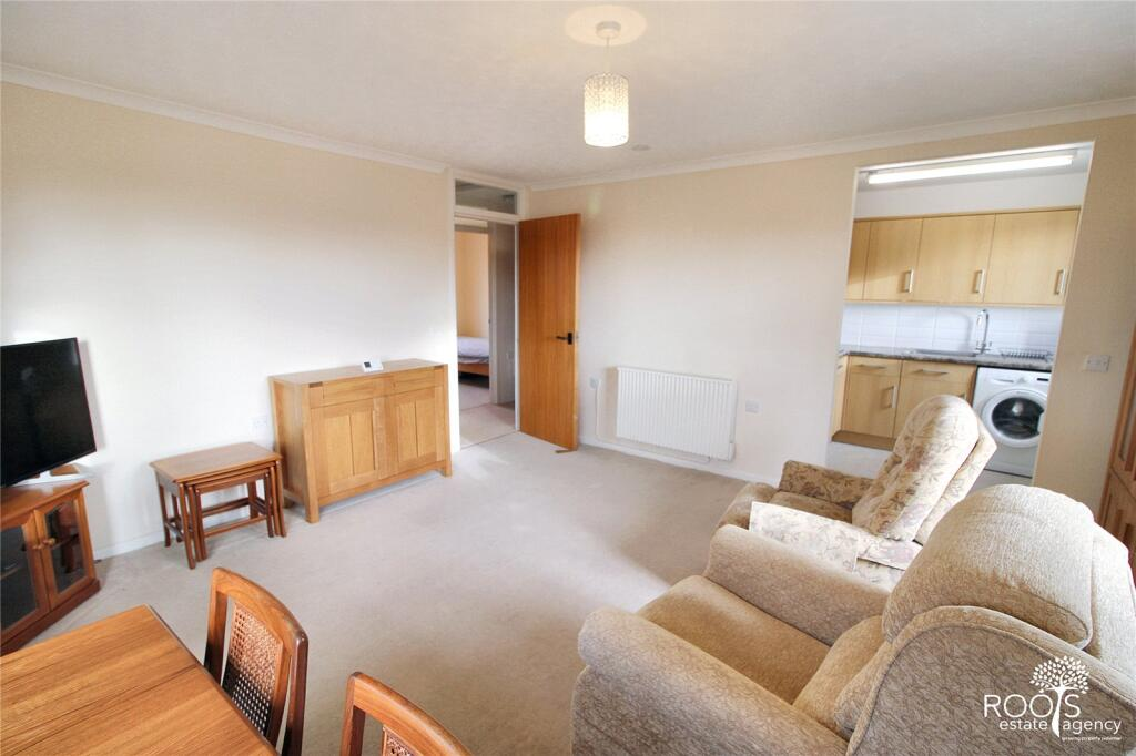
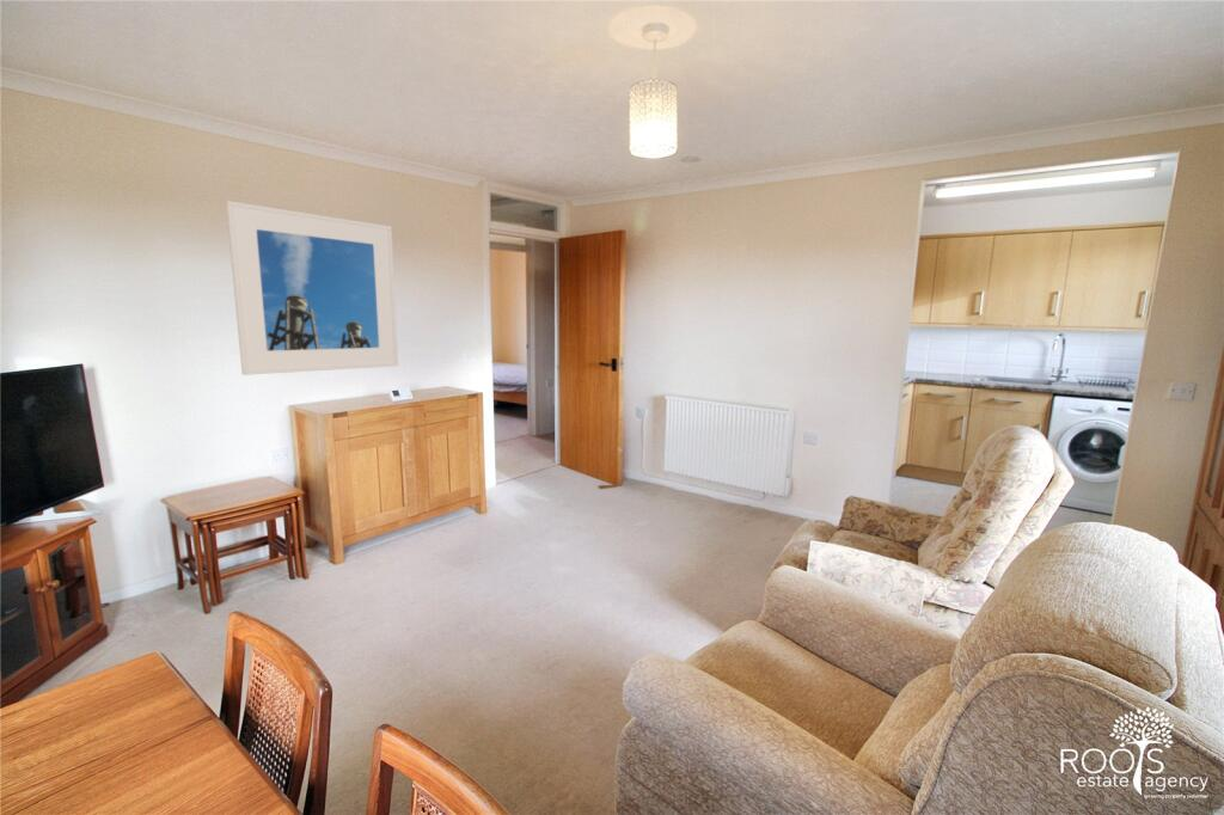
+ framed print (323, 294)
